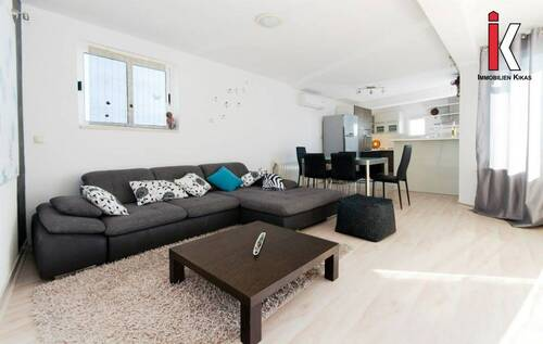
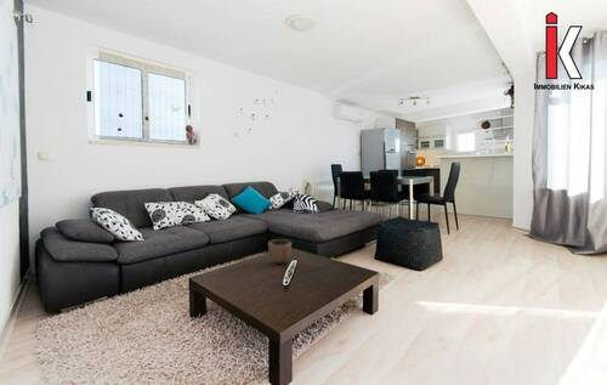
+ decorative bowl (279, 251)
